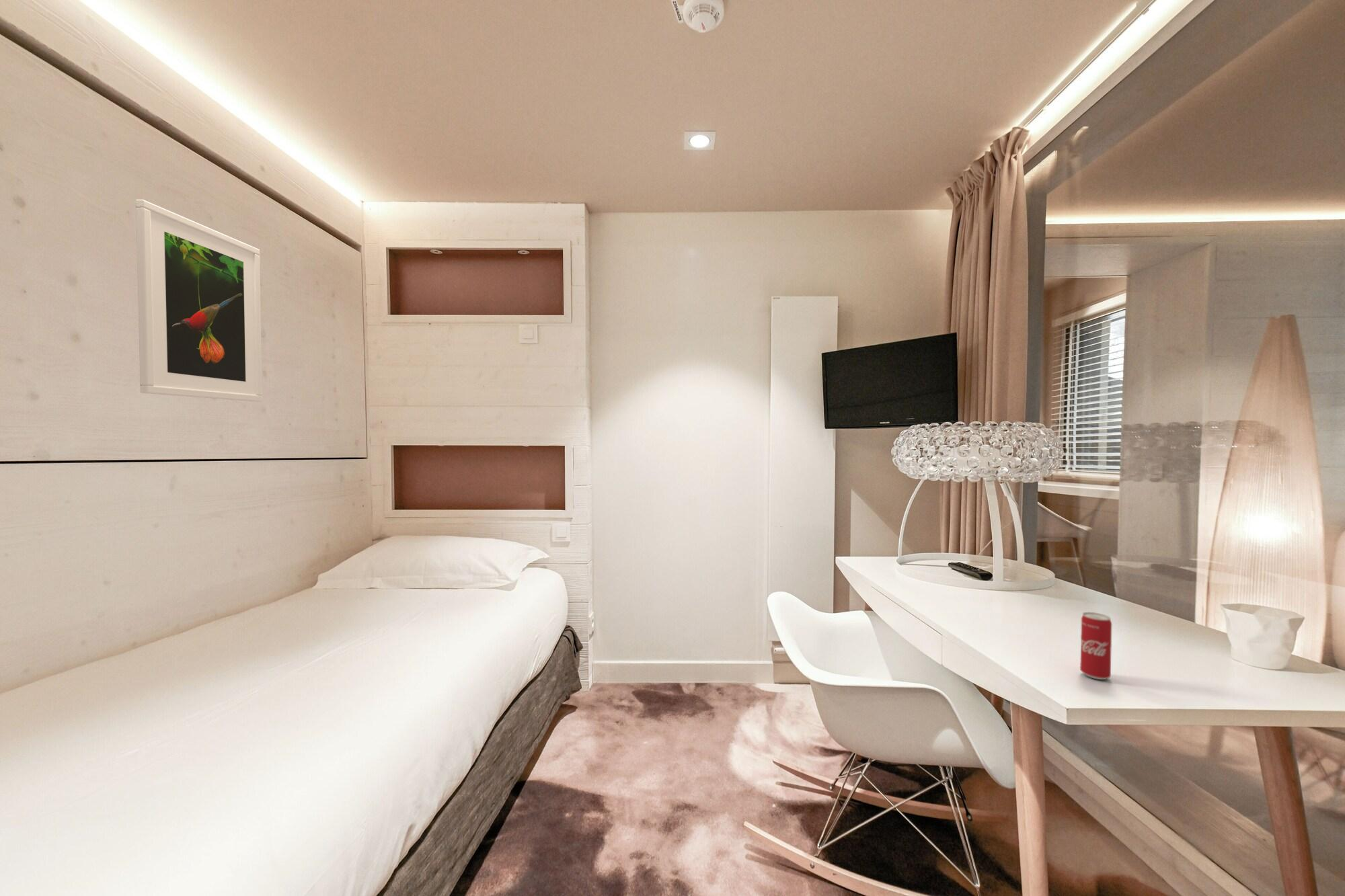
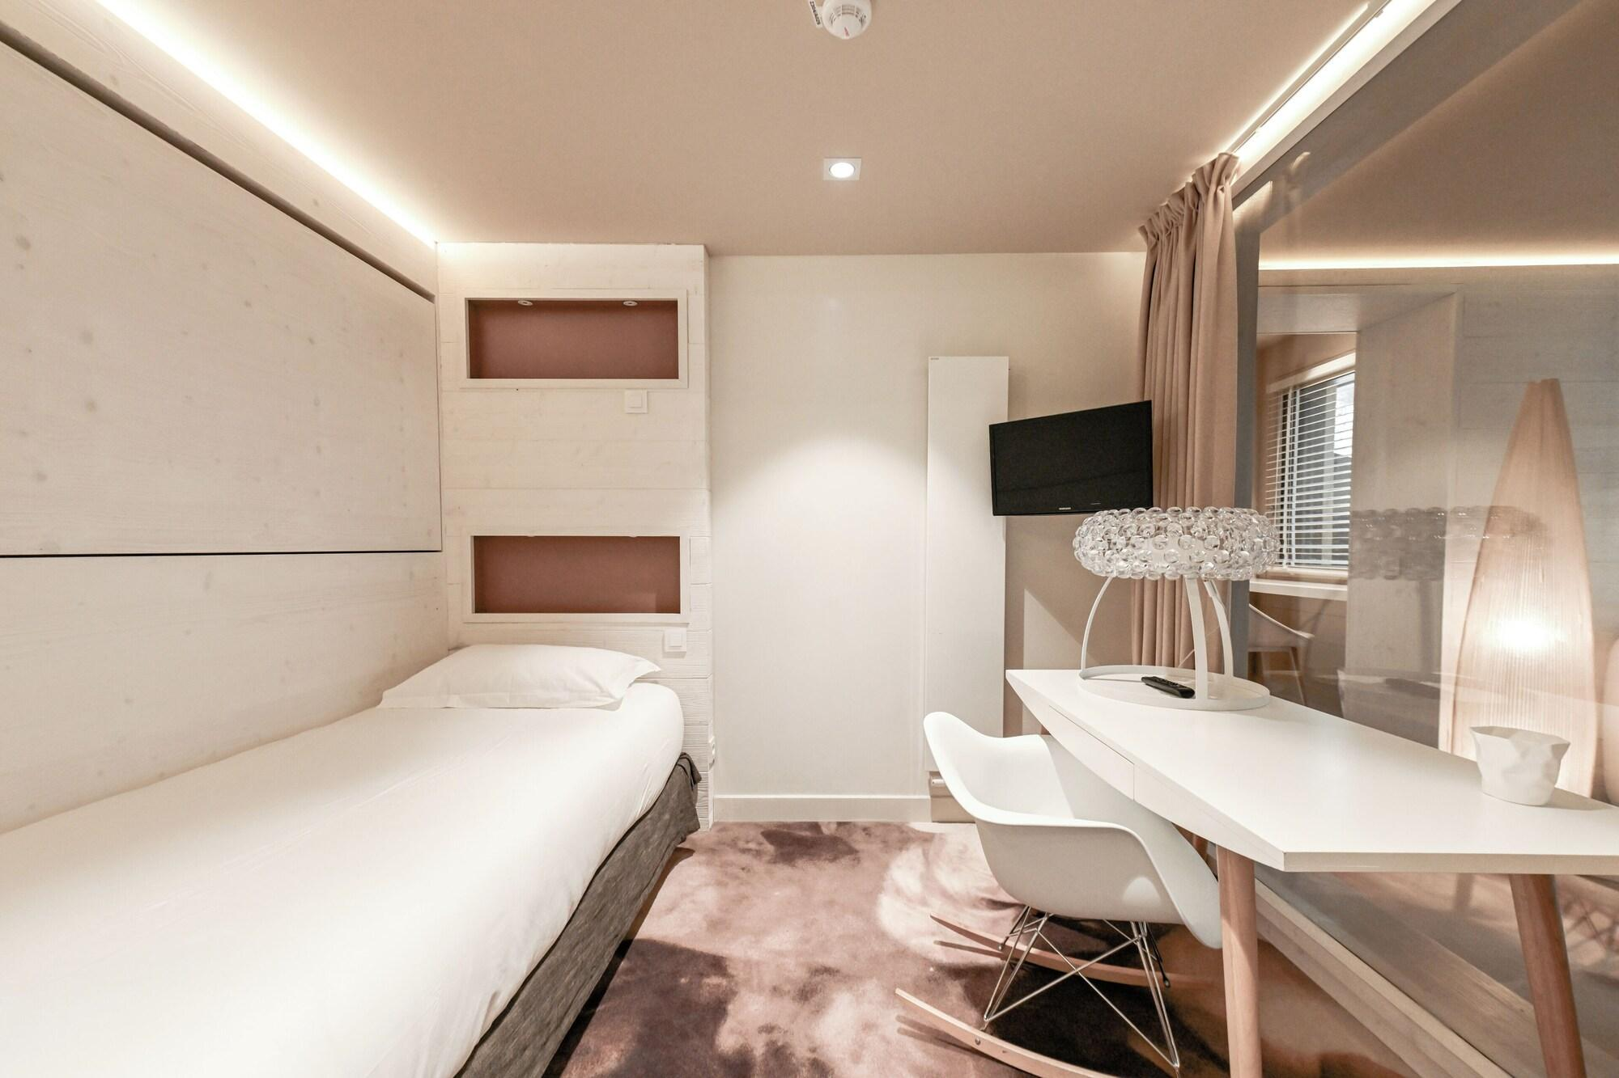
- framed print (206, 313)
- beverage can (1096, 645)
